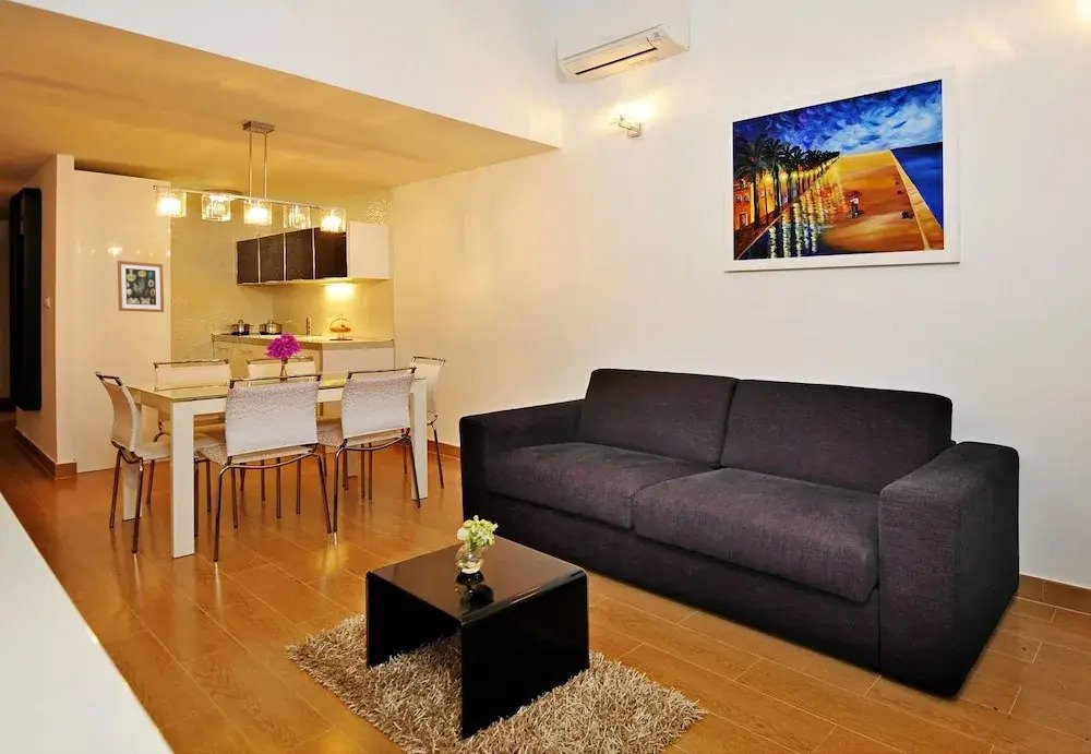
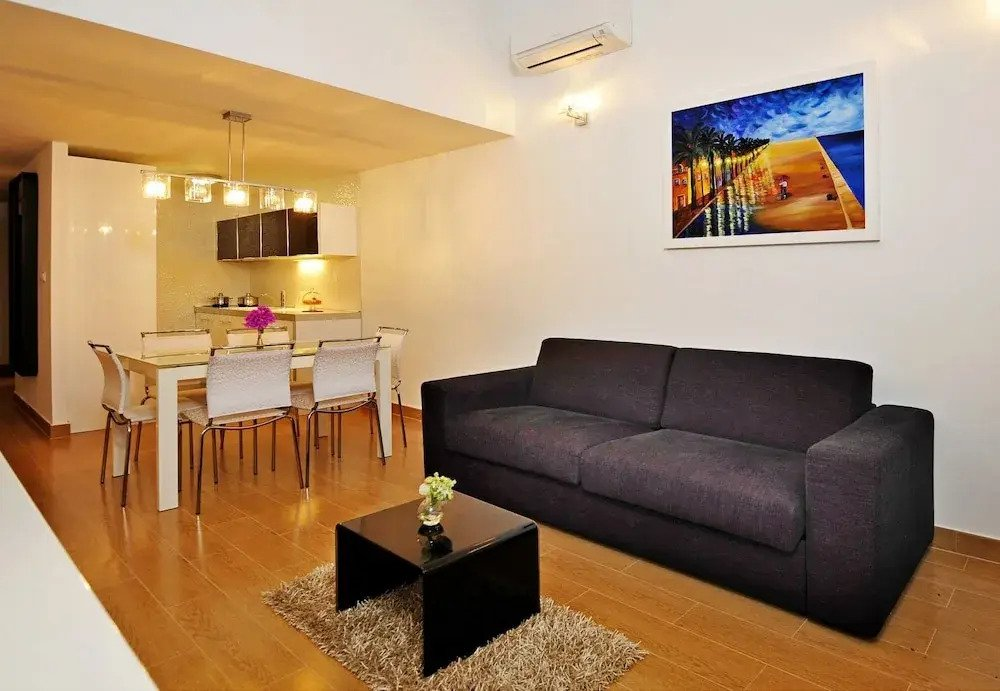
- wall art (141, 287)
